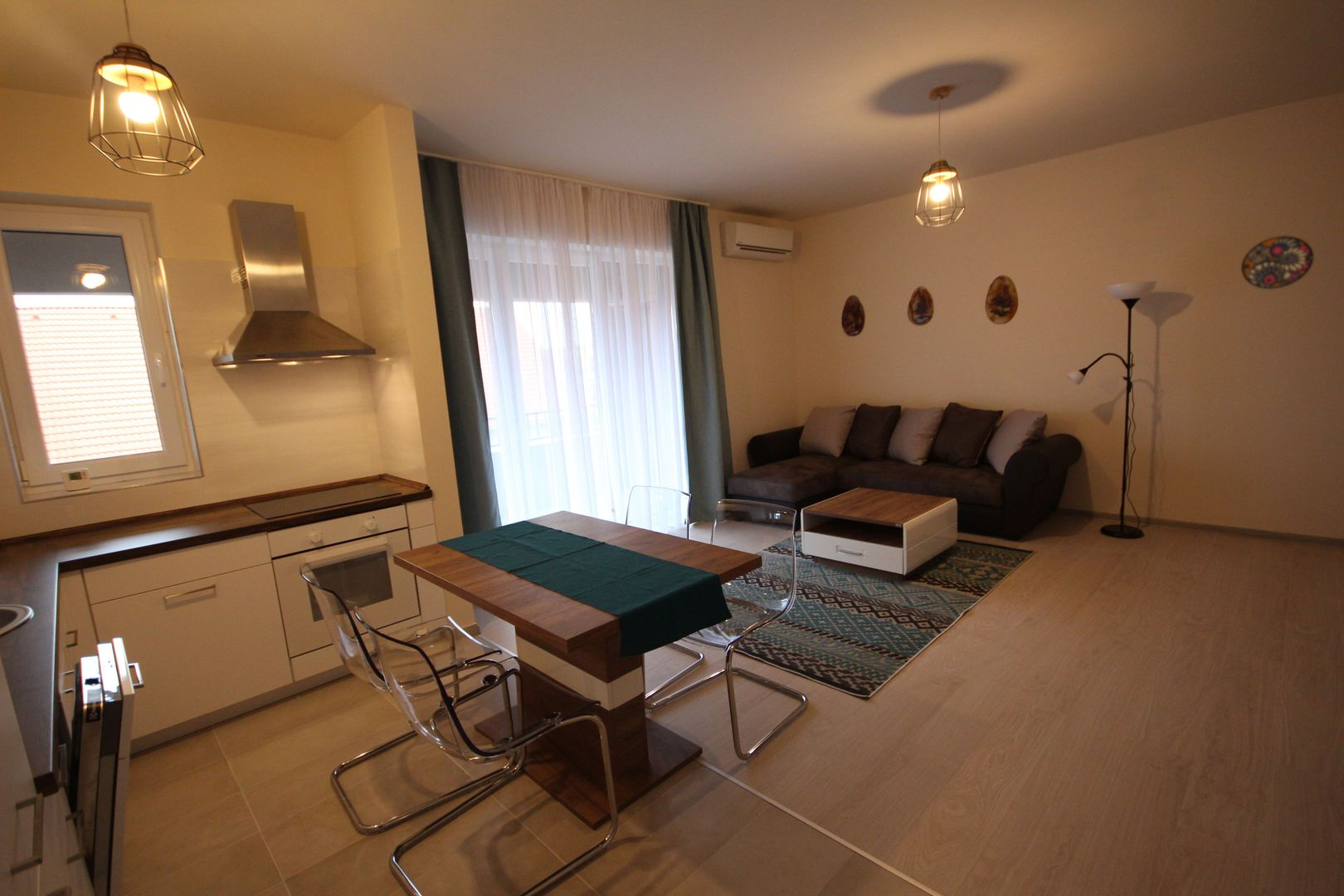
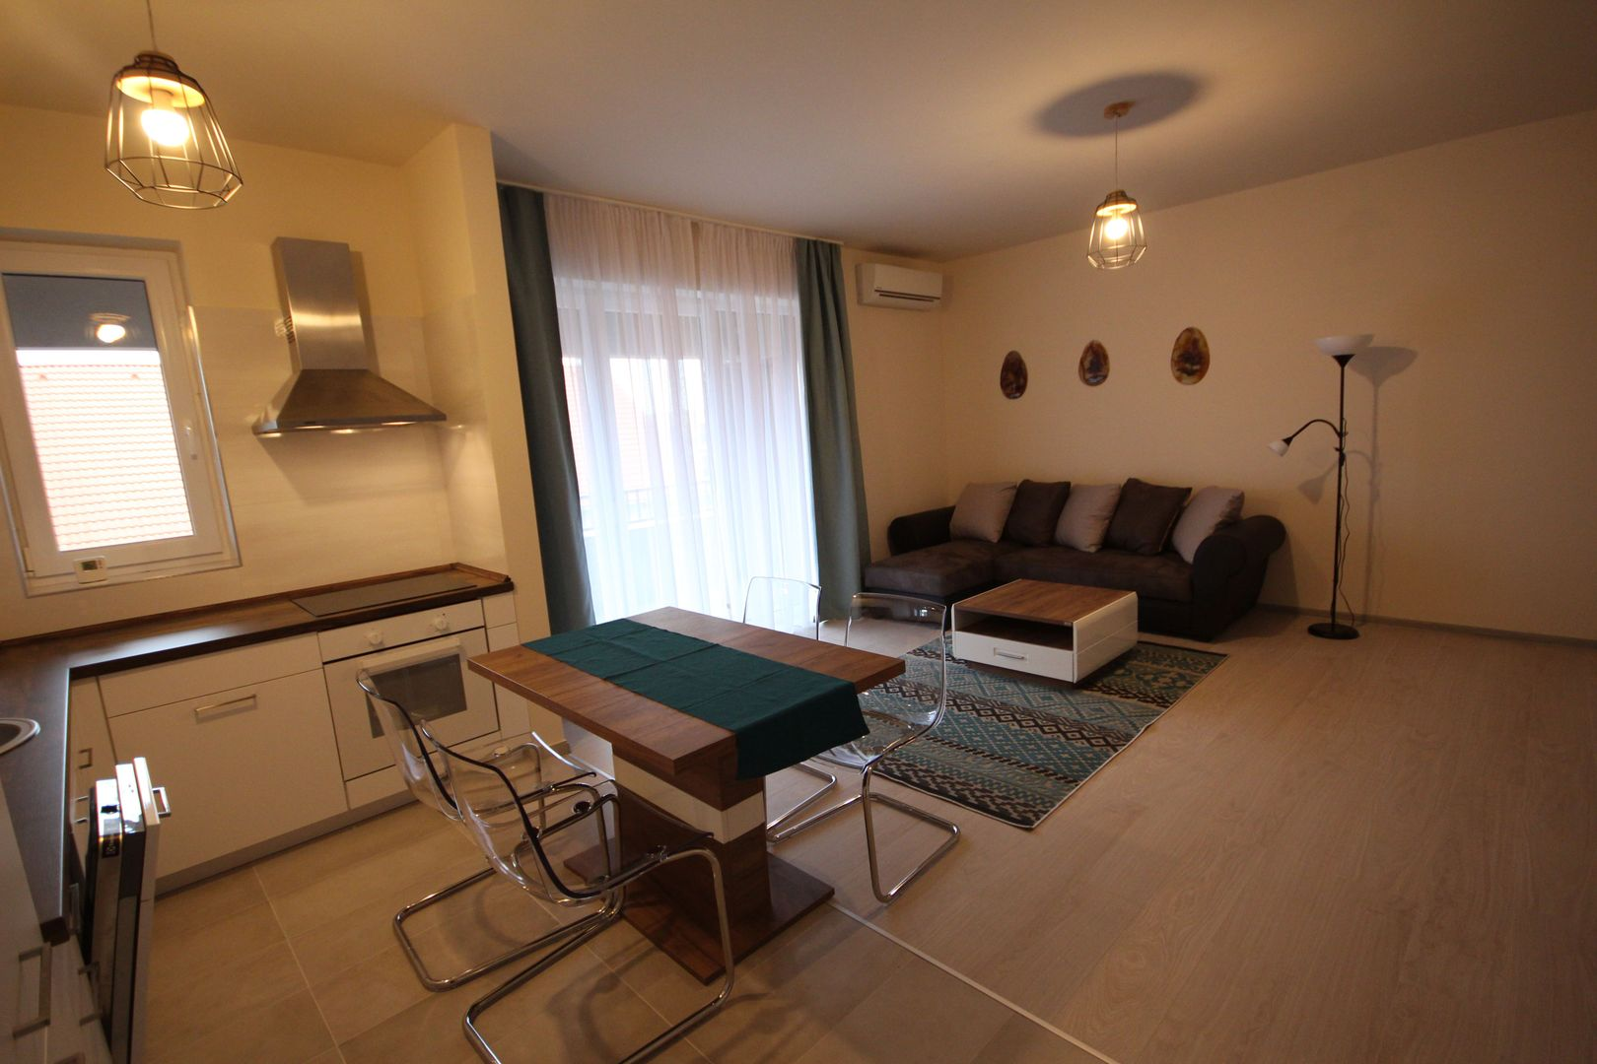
- decorative plate (1276, 262)
